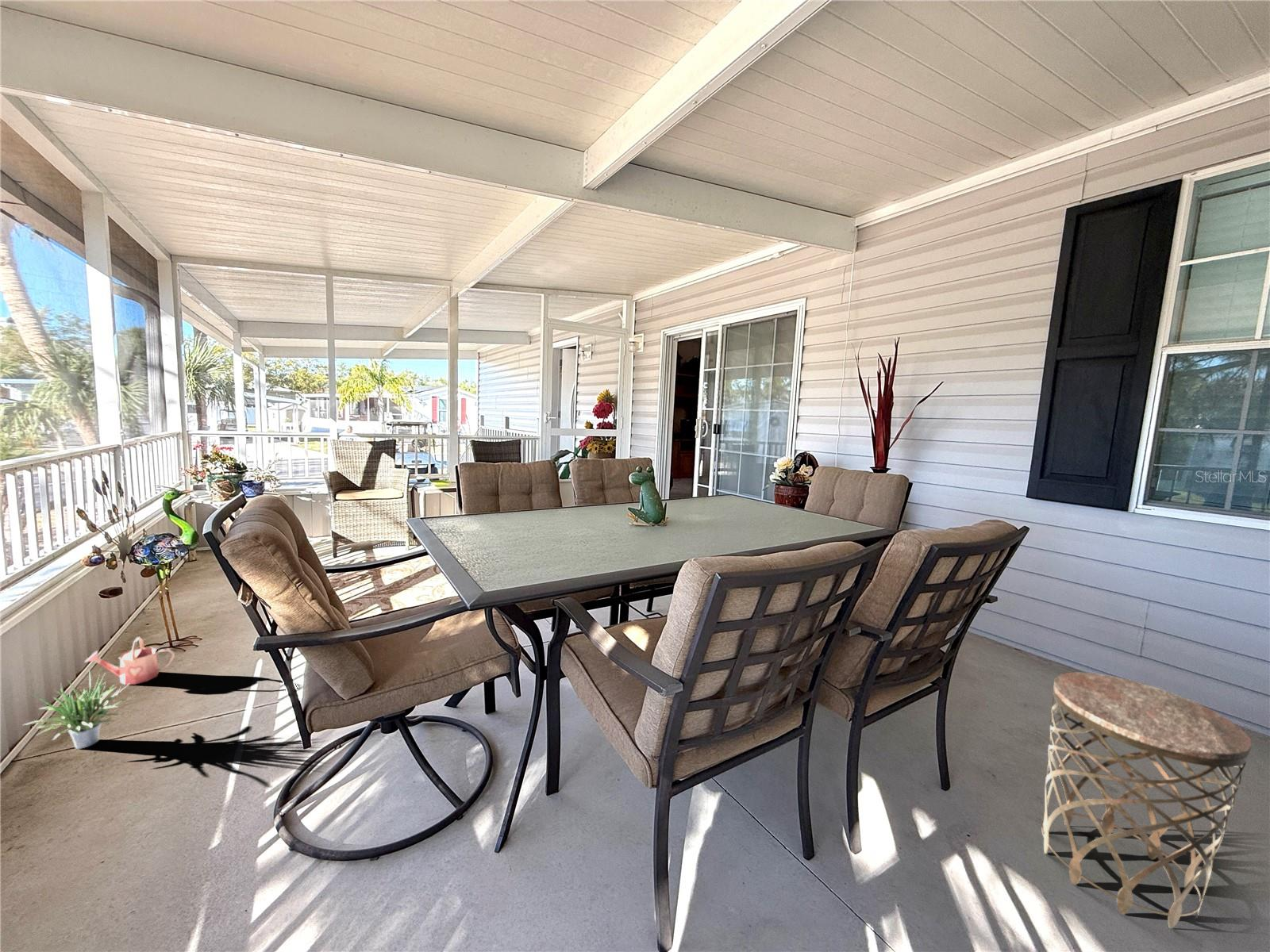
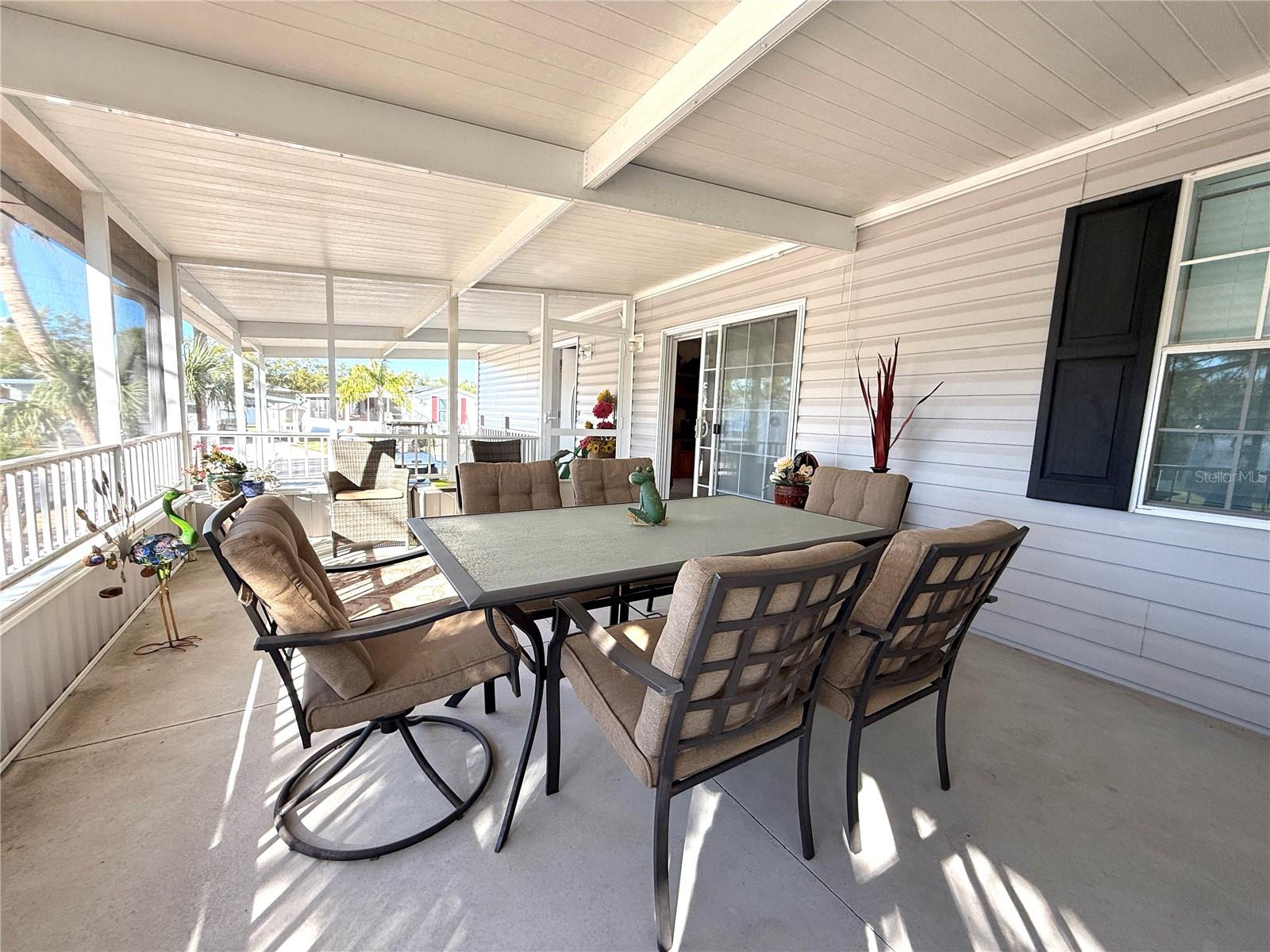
- side table (1128, 791)
- potted plant (77, 707)
- watering can (130, 659)
